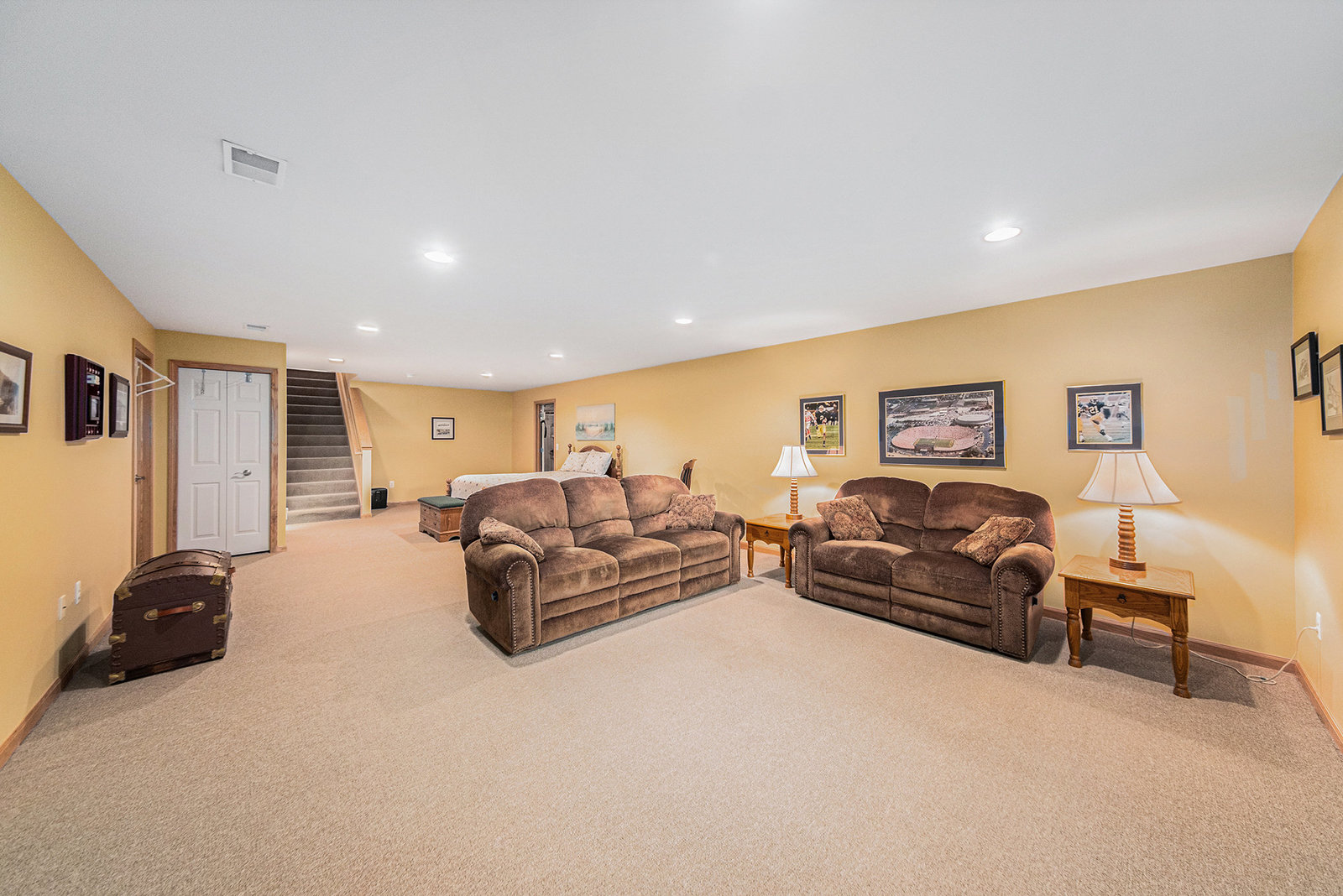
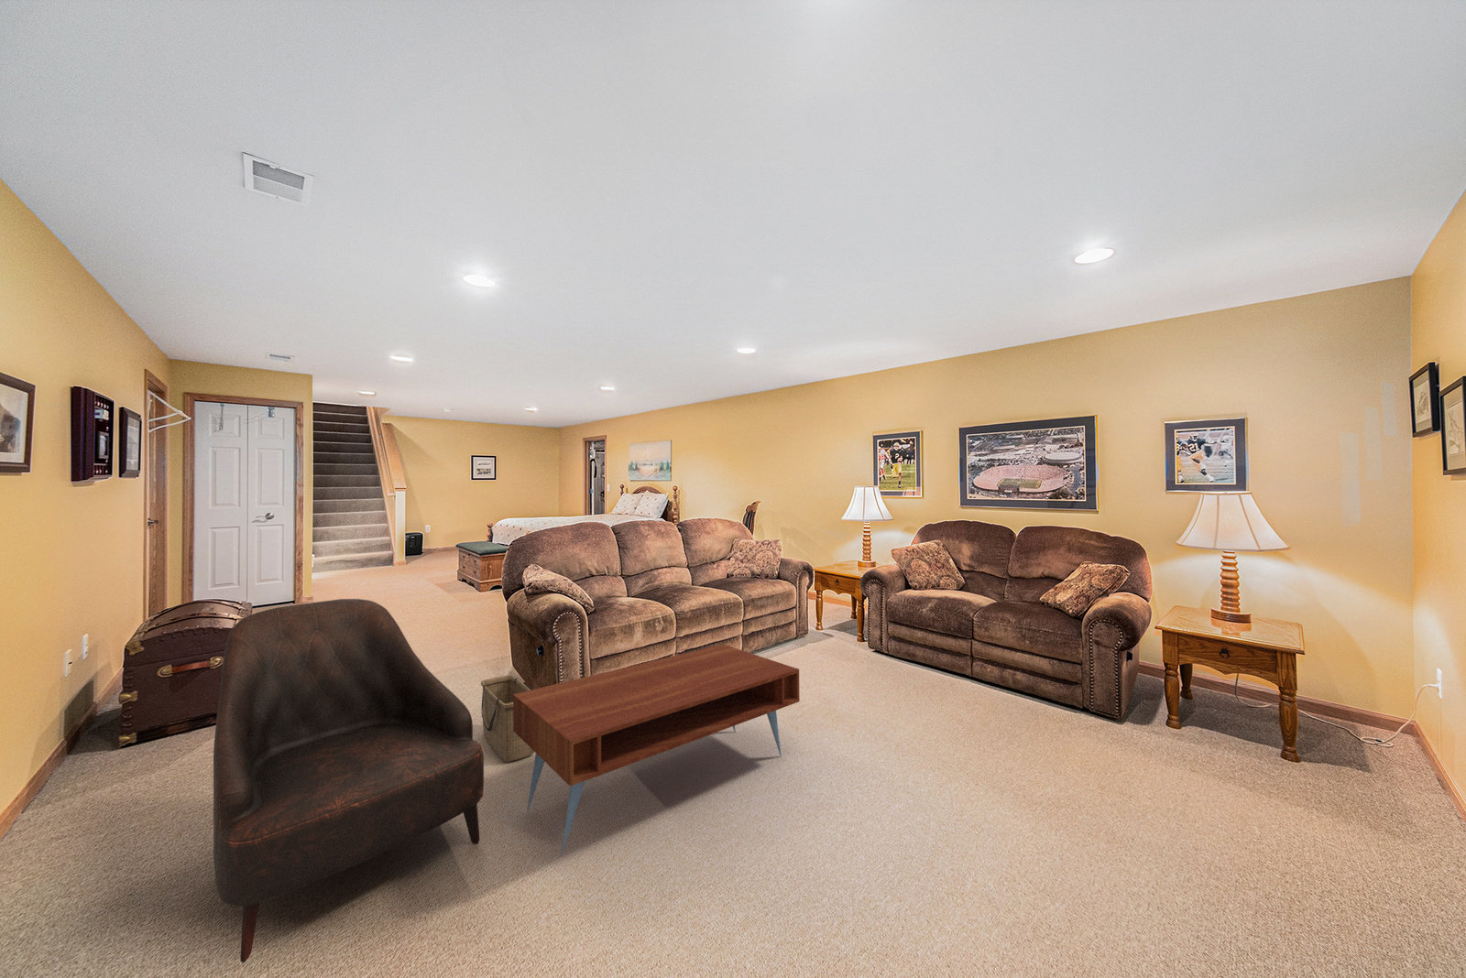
+ armchair (342, 732)
+ coffee table (665, 730)
+ basket (508, 715)
